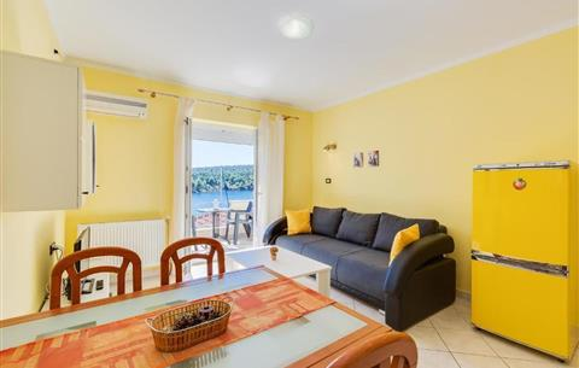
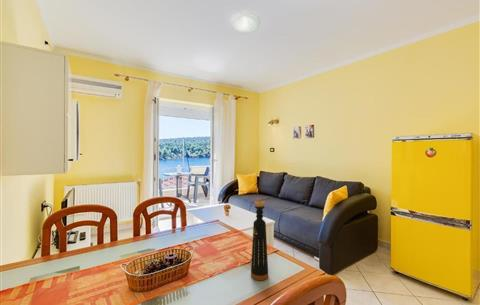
+ bottle (259, 238)
